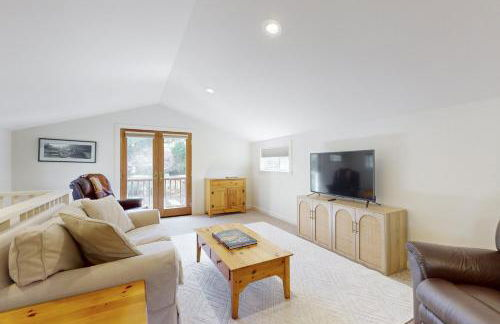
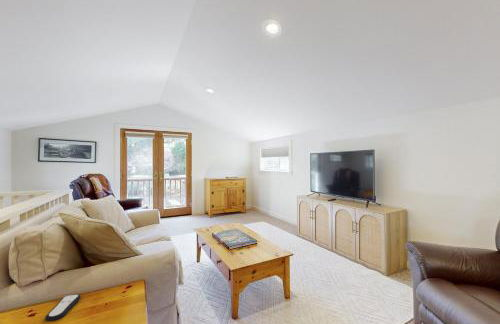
+ remote control (63, 306)
